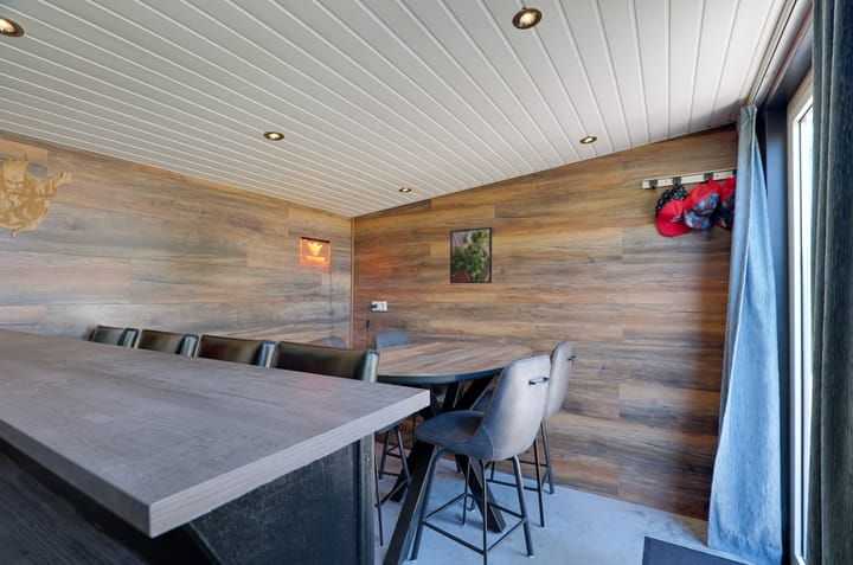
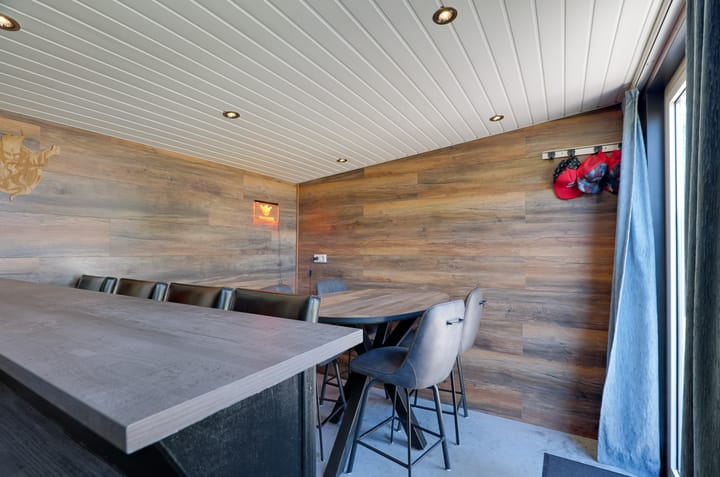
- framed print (470, 256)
